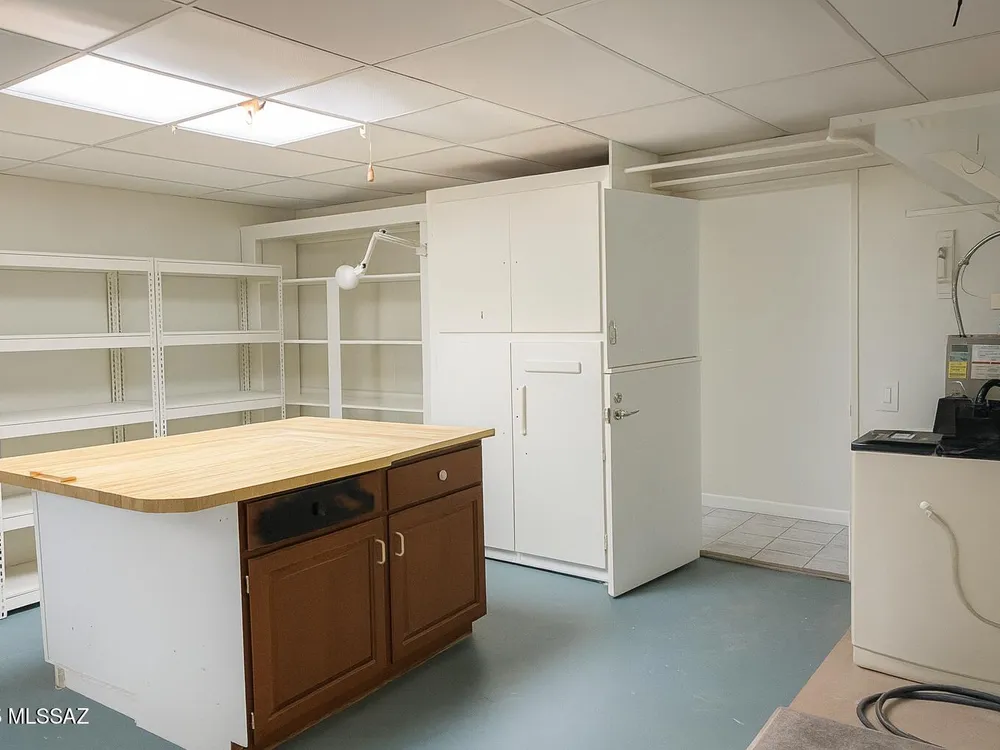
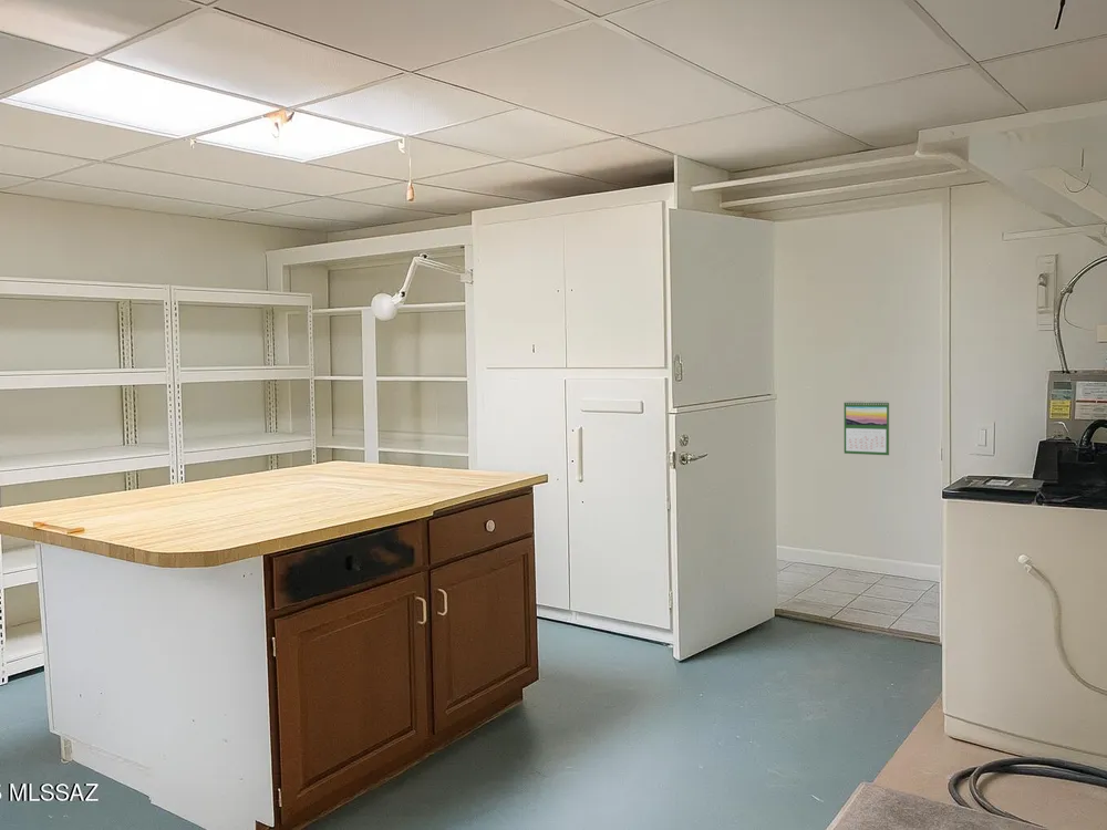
+ calendar (866, 427)
